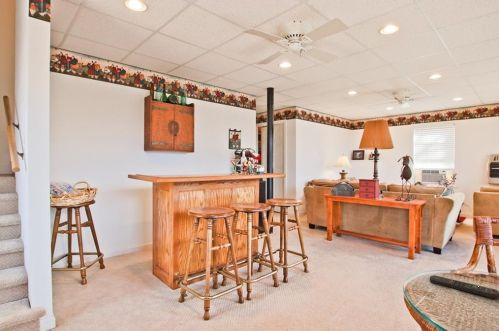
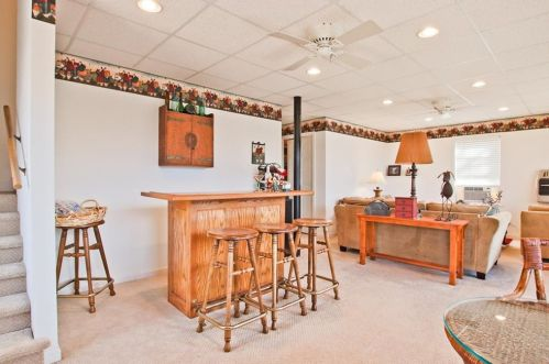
- remote control (462, 285)
